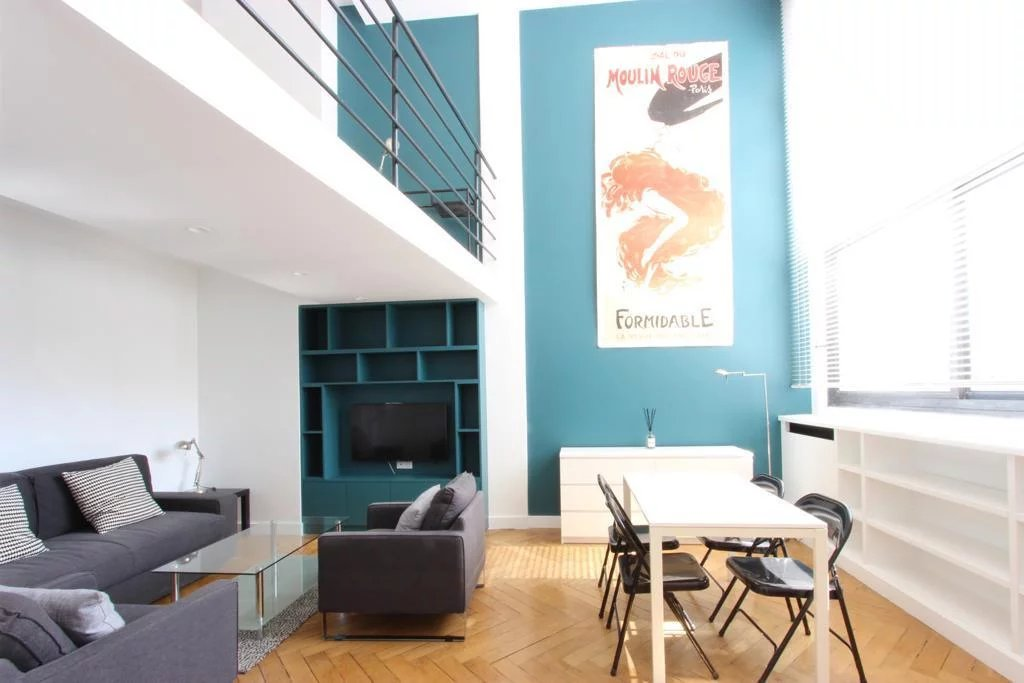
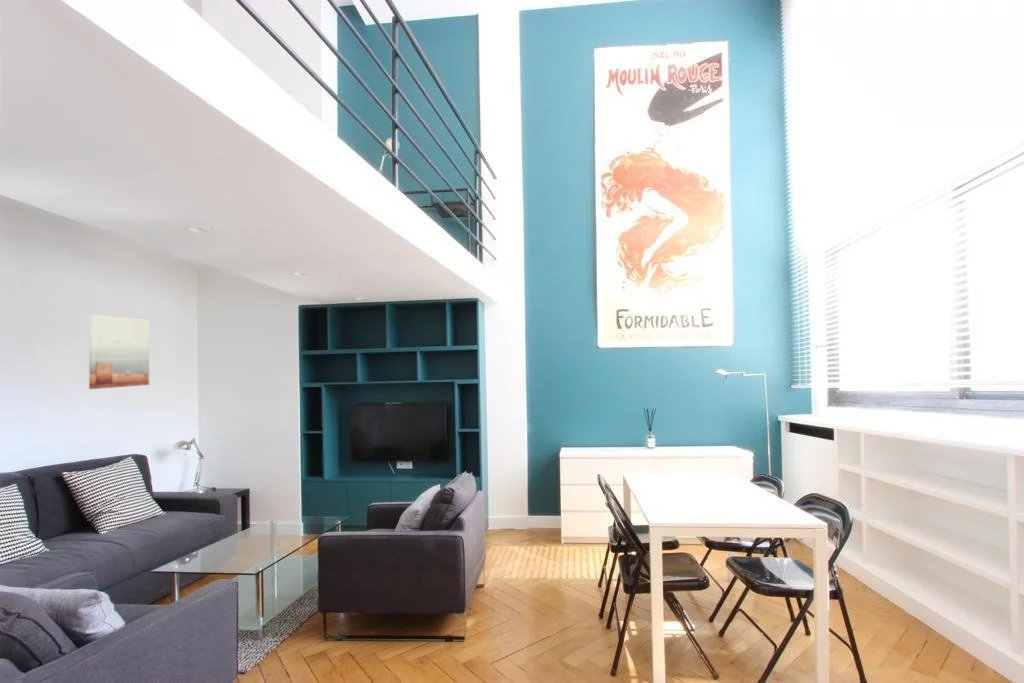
+ wall art (120, 352)
